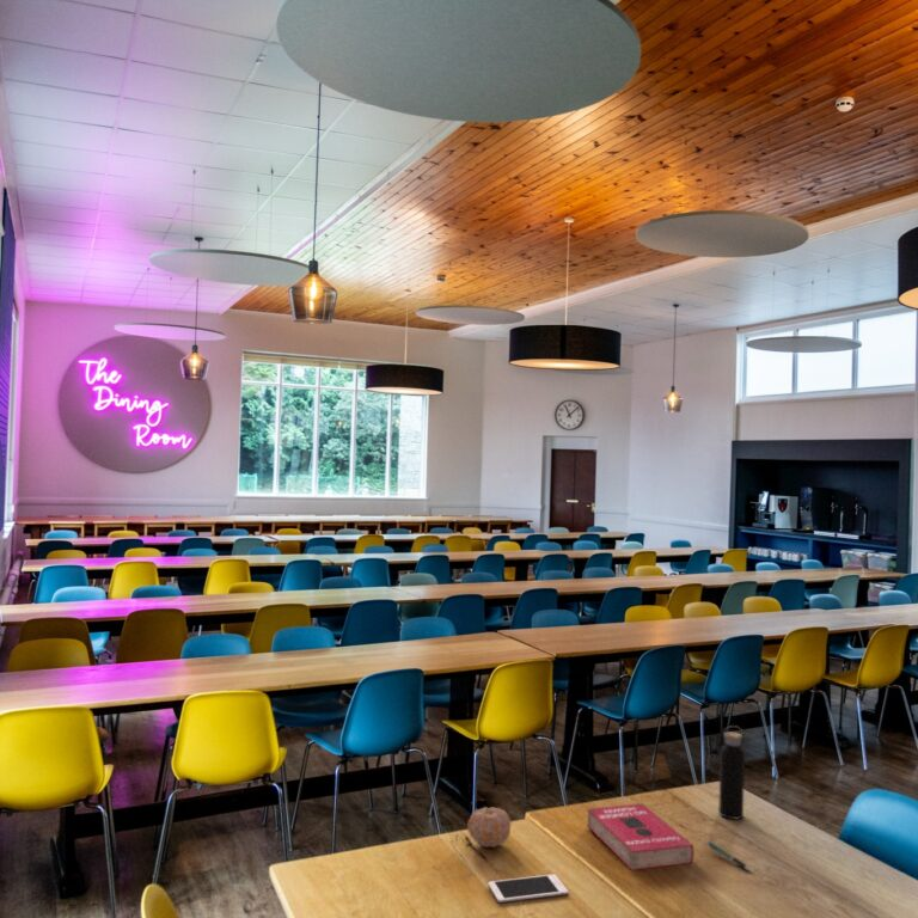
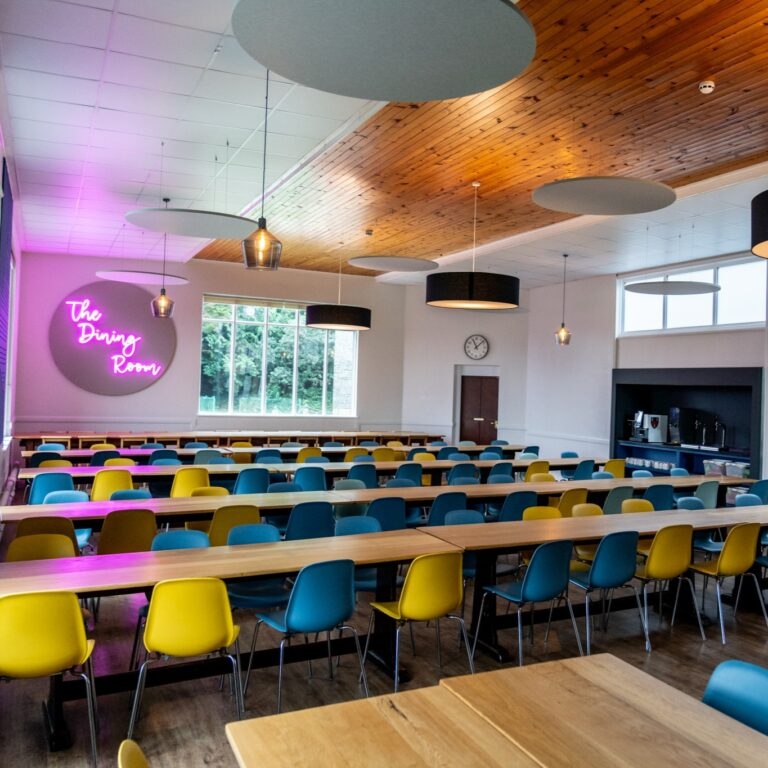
- water bottle (732, 770)
- fruit (489, 826)
- cell phone (527, 887)
- book (637, 834)
- pen (727, 855)
